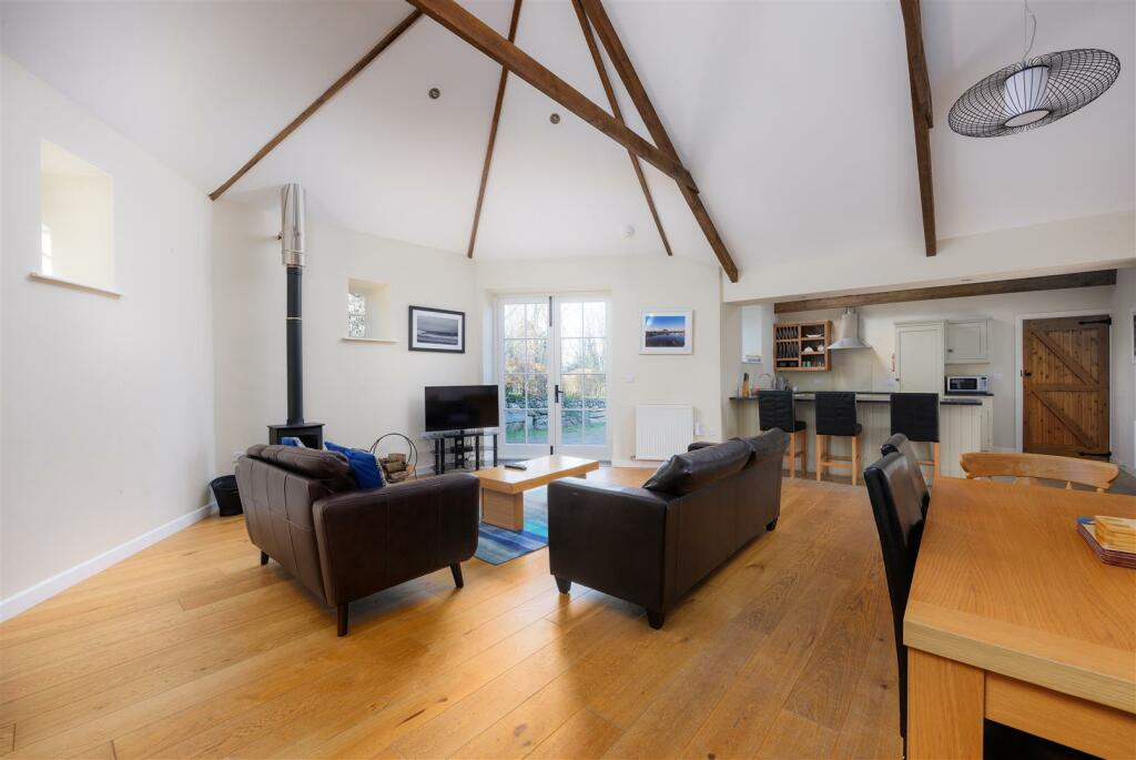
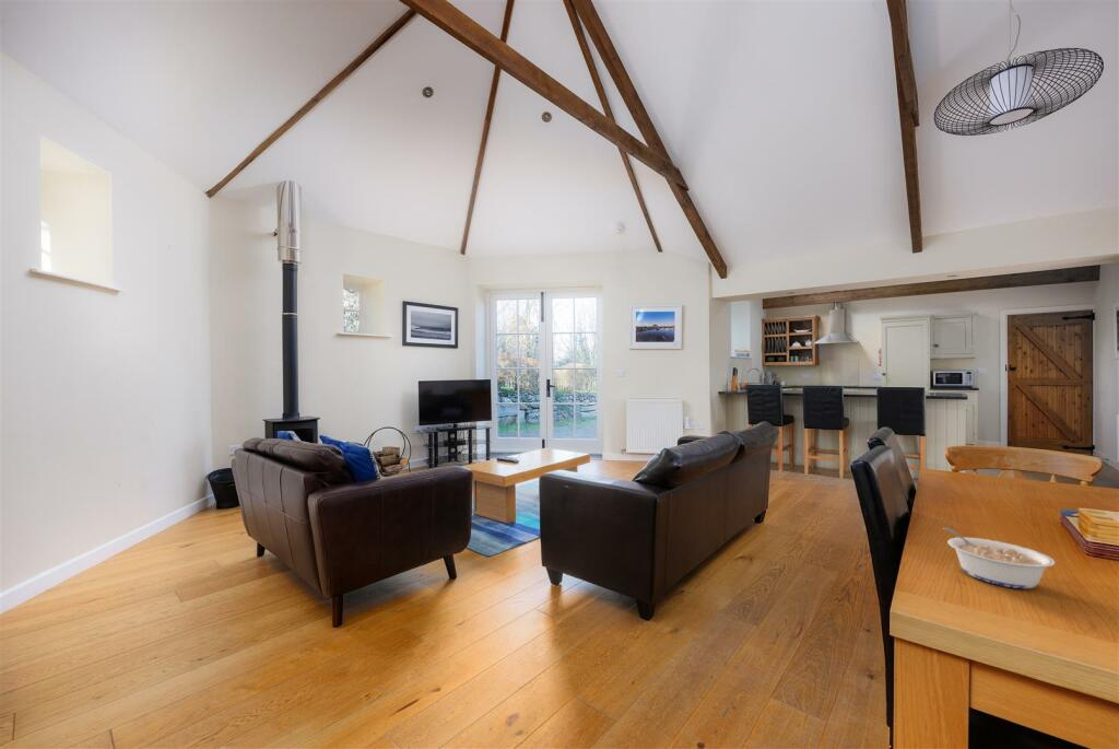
+ legume (993, 560)
